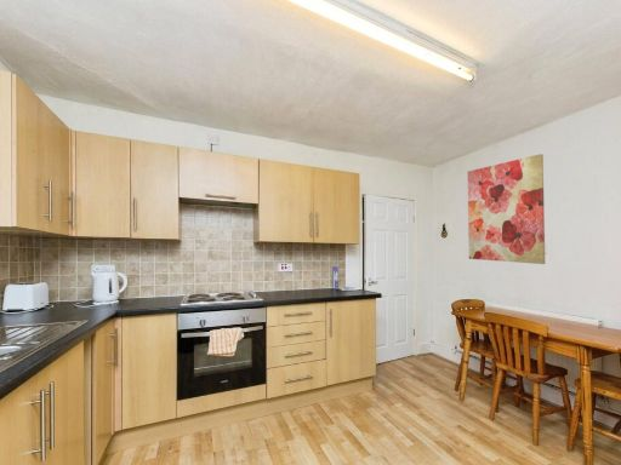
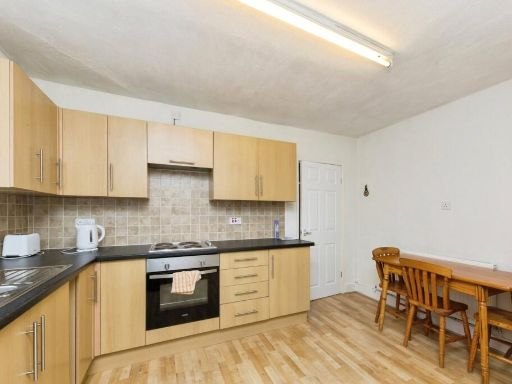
- wall art (501, 212)
